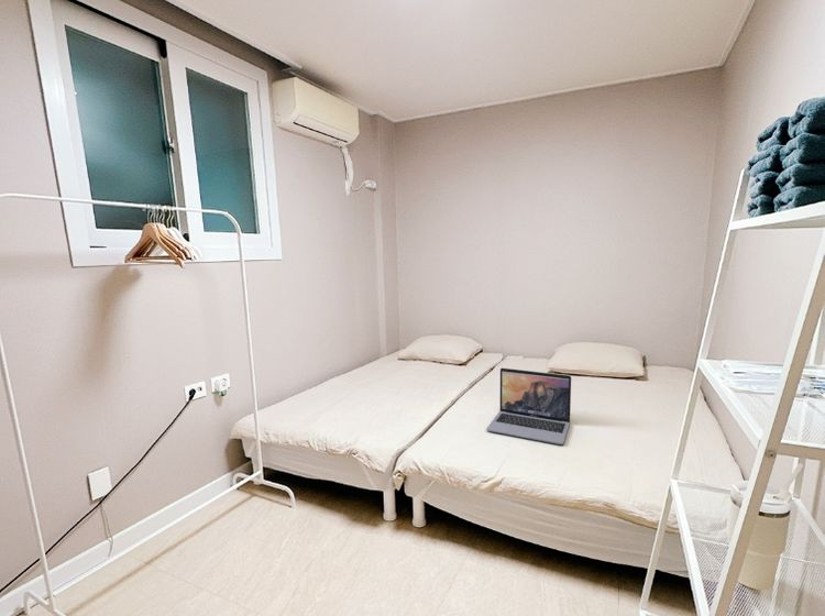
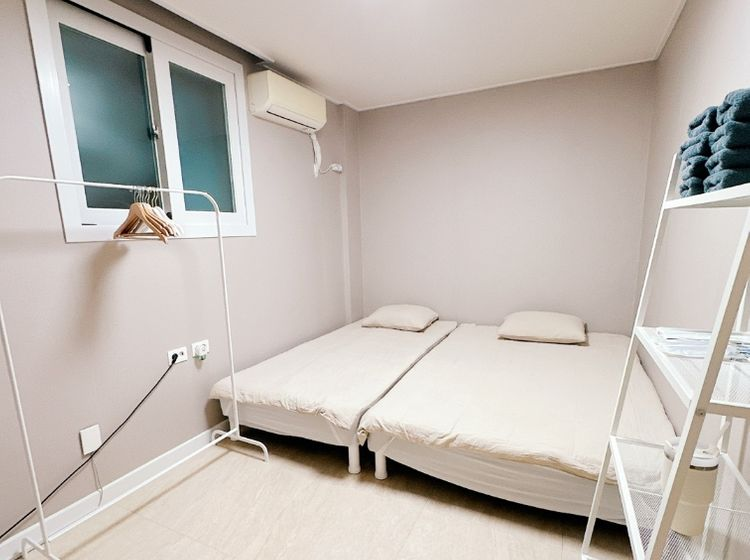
- laptop (528, 403)
